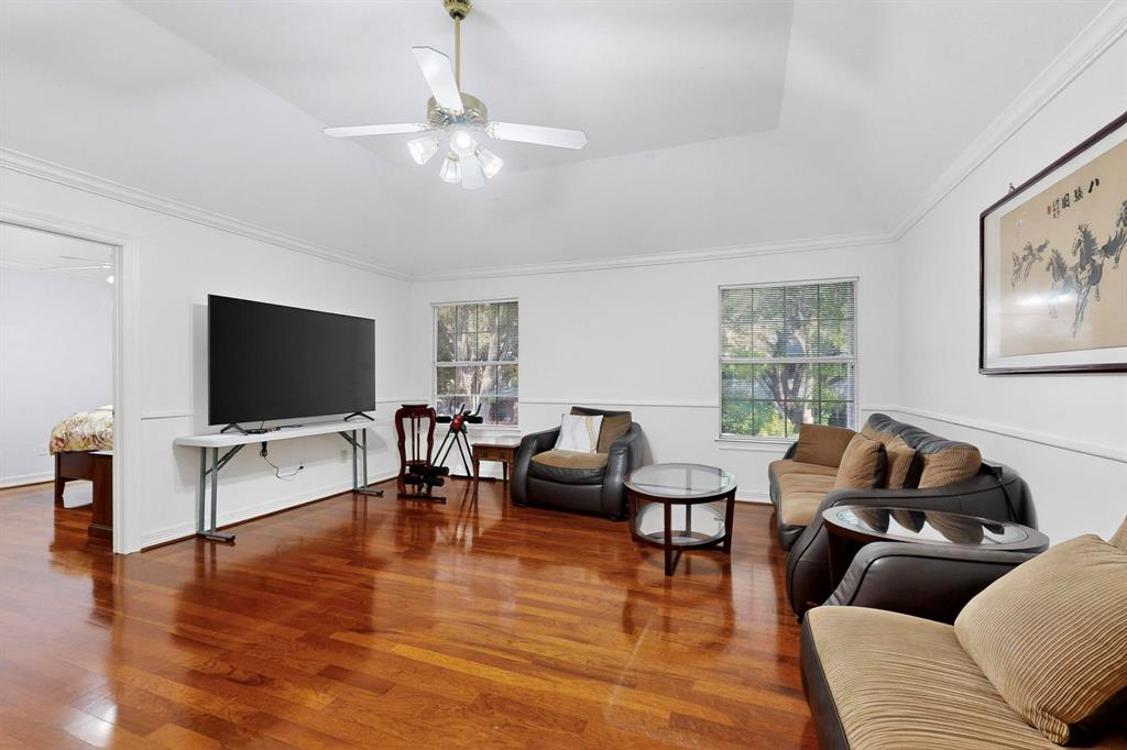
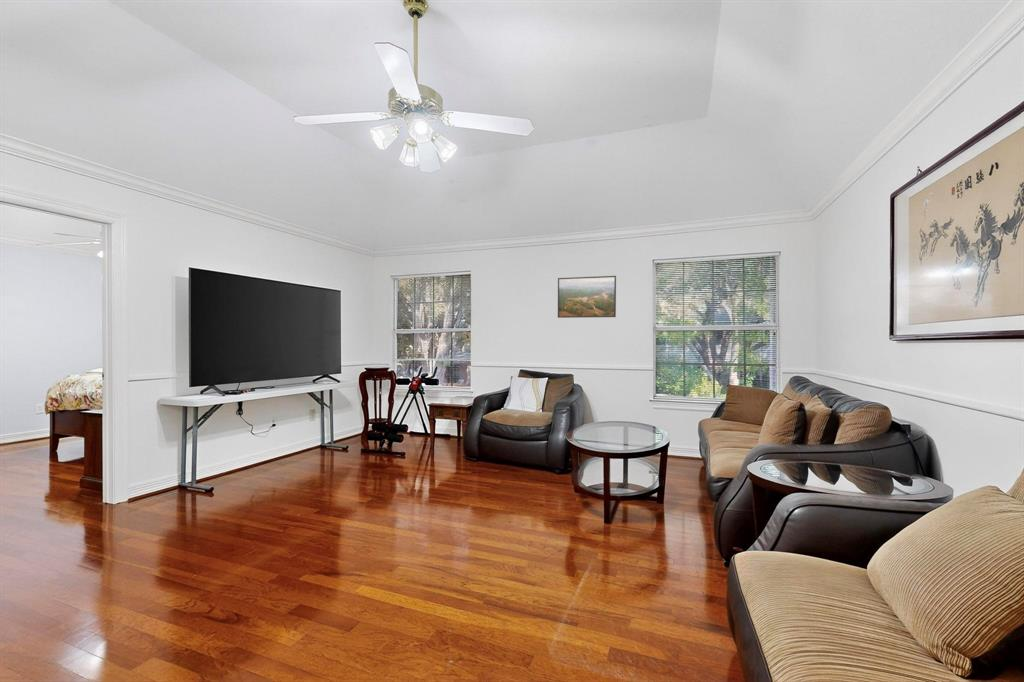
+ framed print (586, 297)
